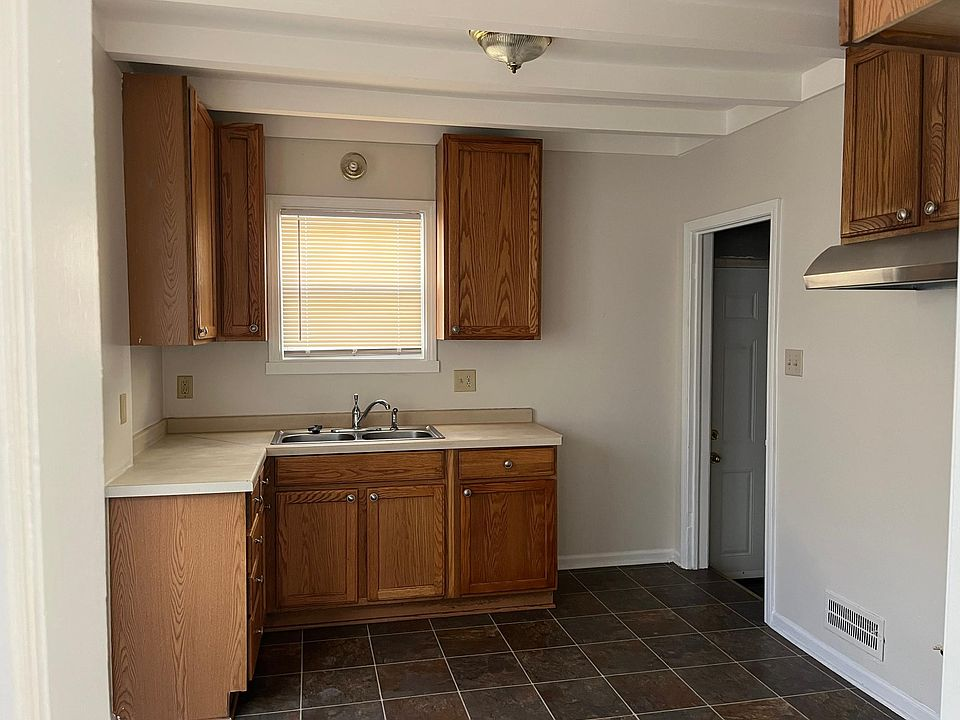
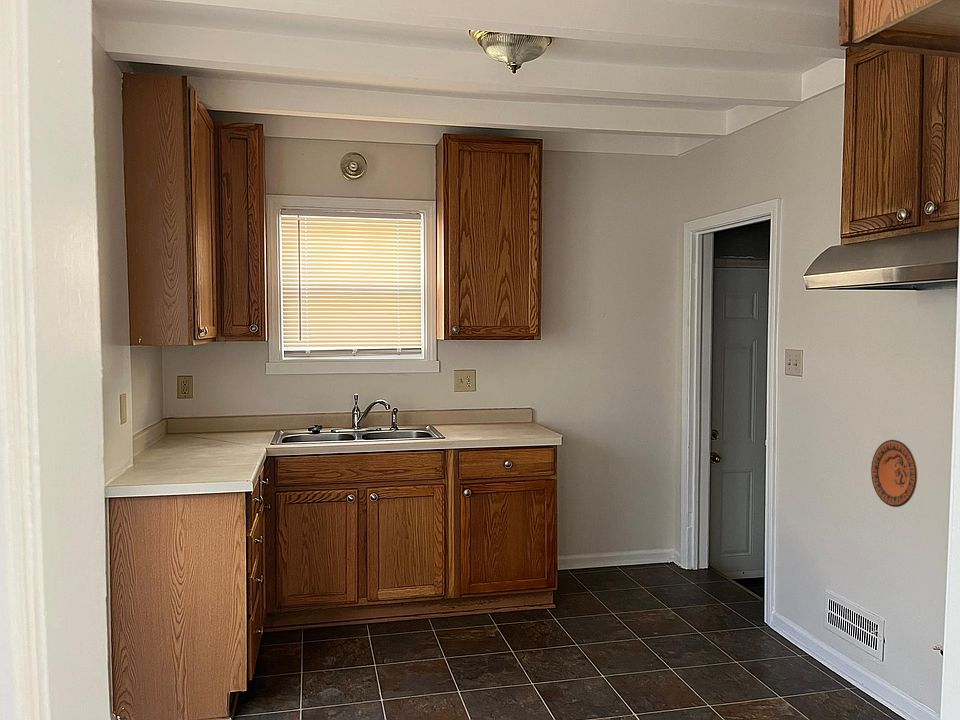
+ decorative plate (894, 473)
